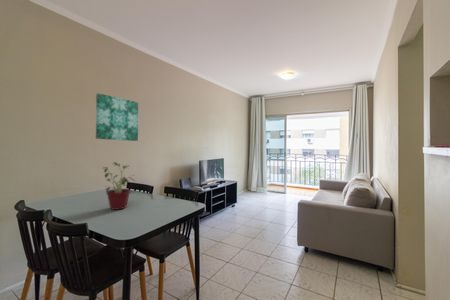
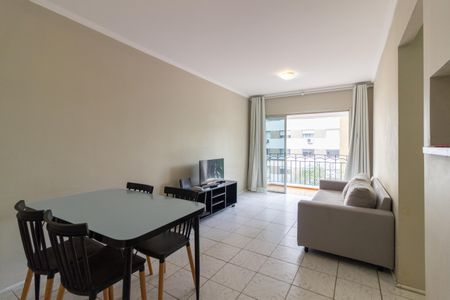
- potted plant (115, 183)
- wall art (118, 119)
